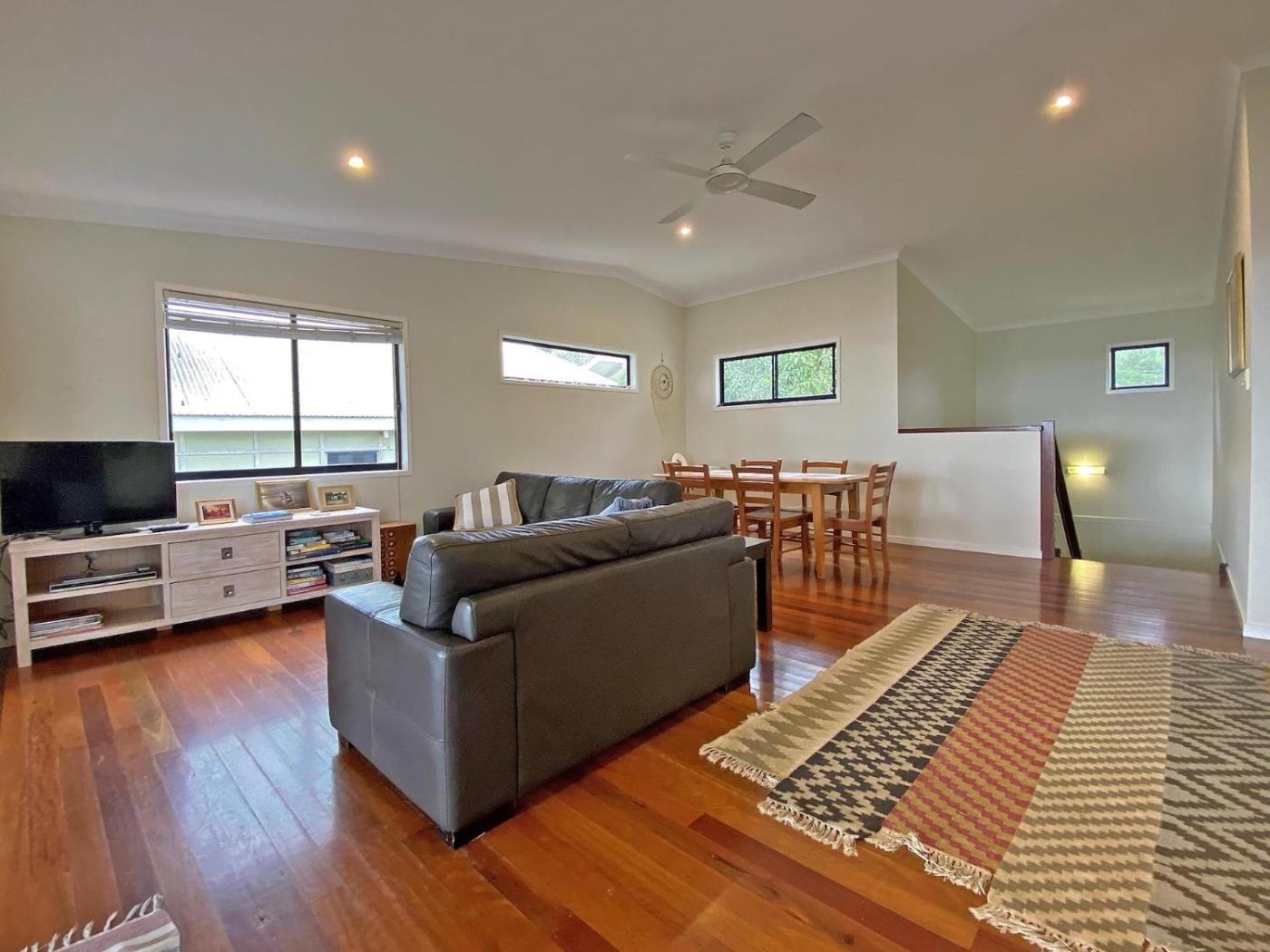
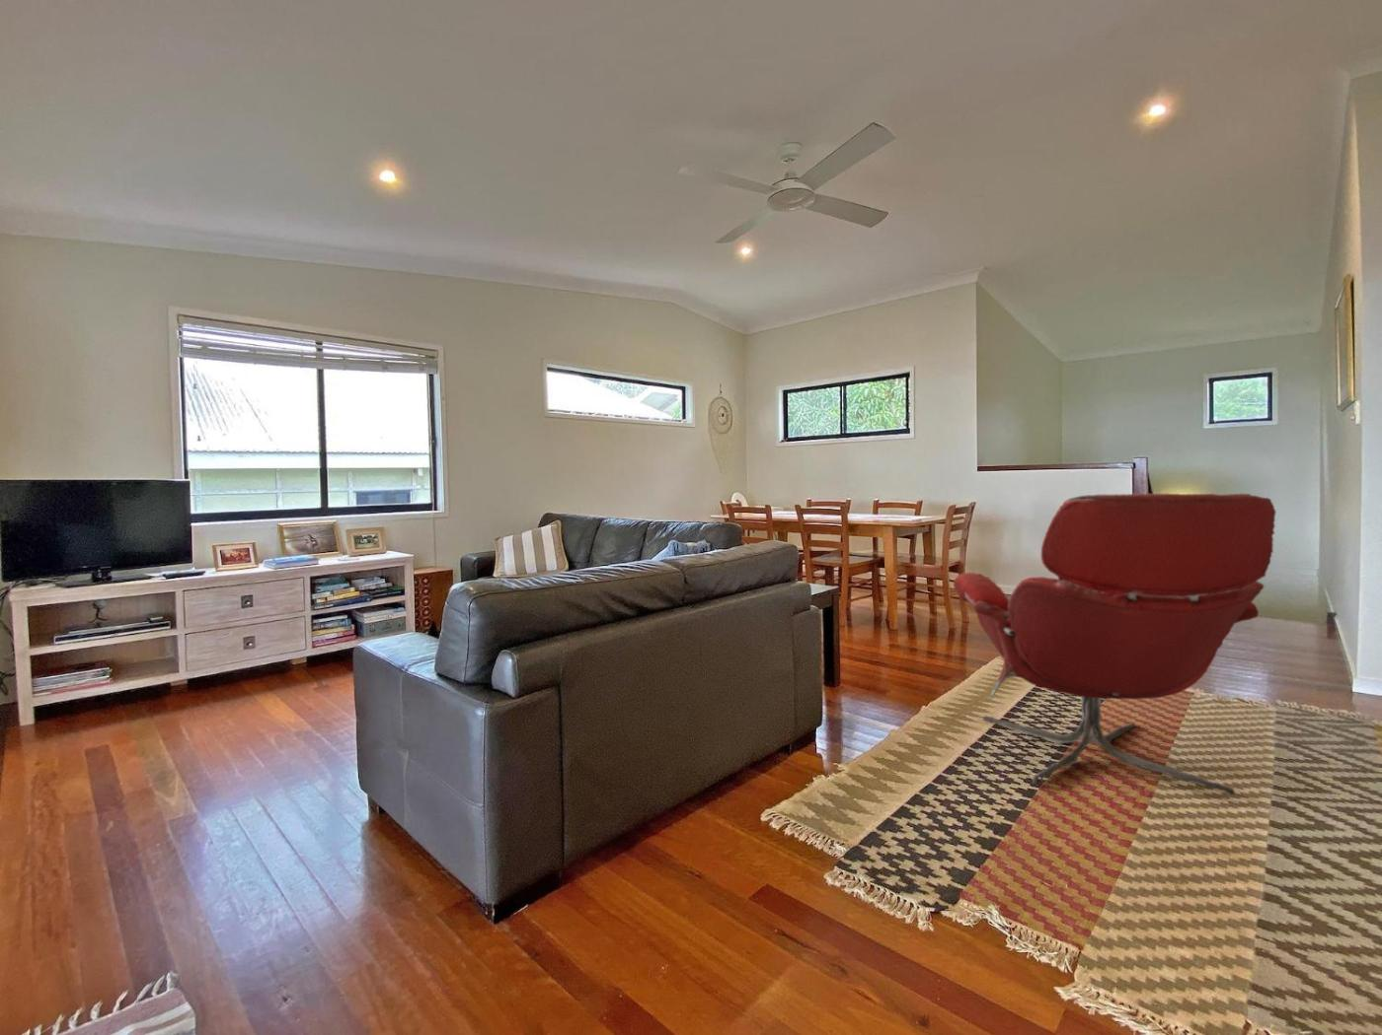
+ lounge chair (1106, 631)
